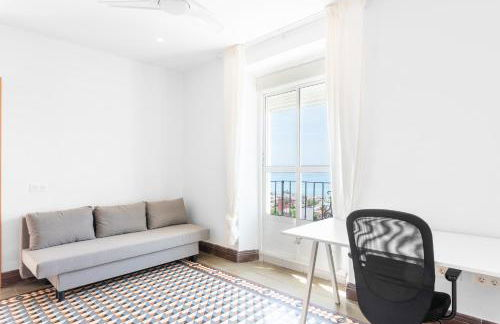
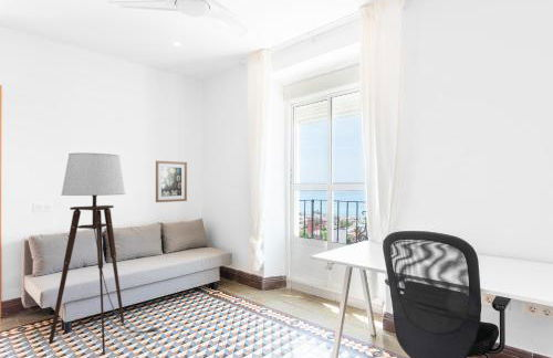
+ wall art (171, 181)
+ floor lamp (109, 245)
